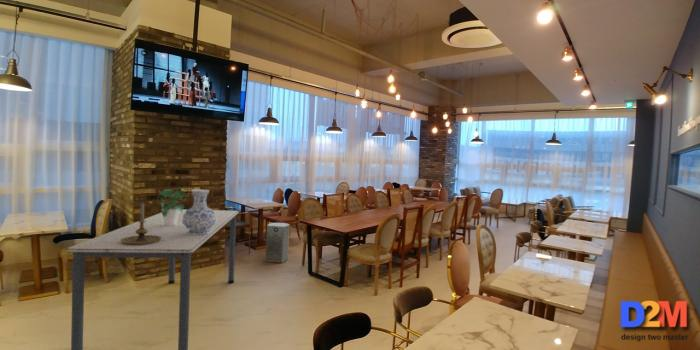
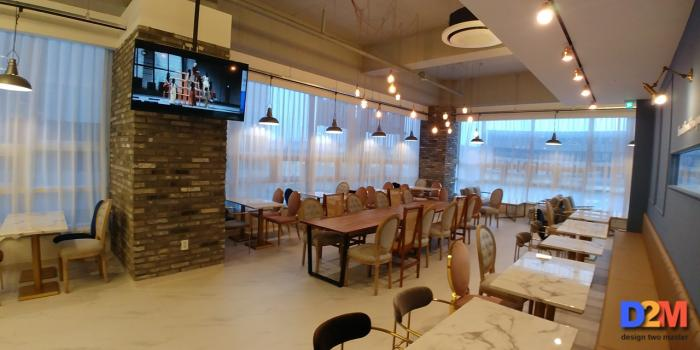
- potted plant (173, 205)
- fan (278, 241)
- vase (199, 211)
- dining table (174, 271)
- candle holder (141, 221)
